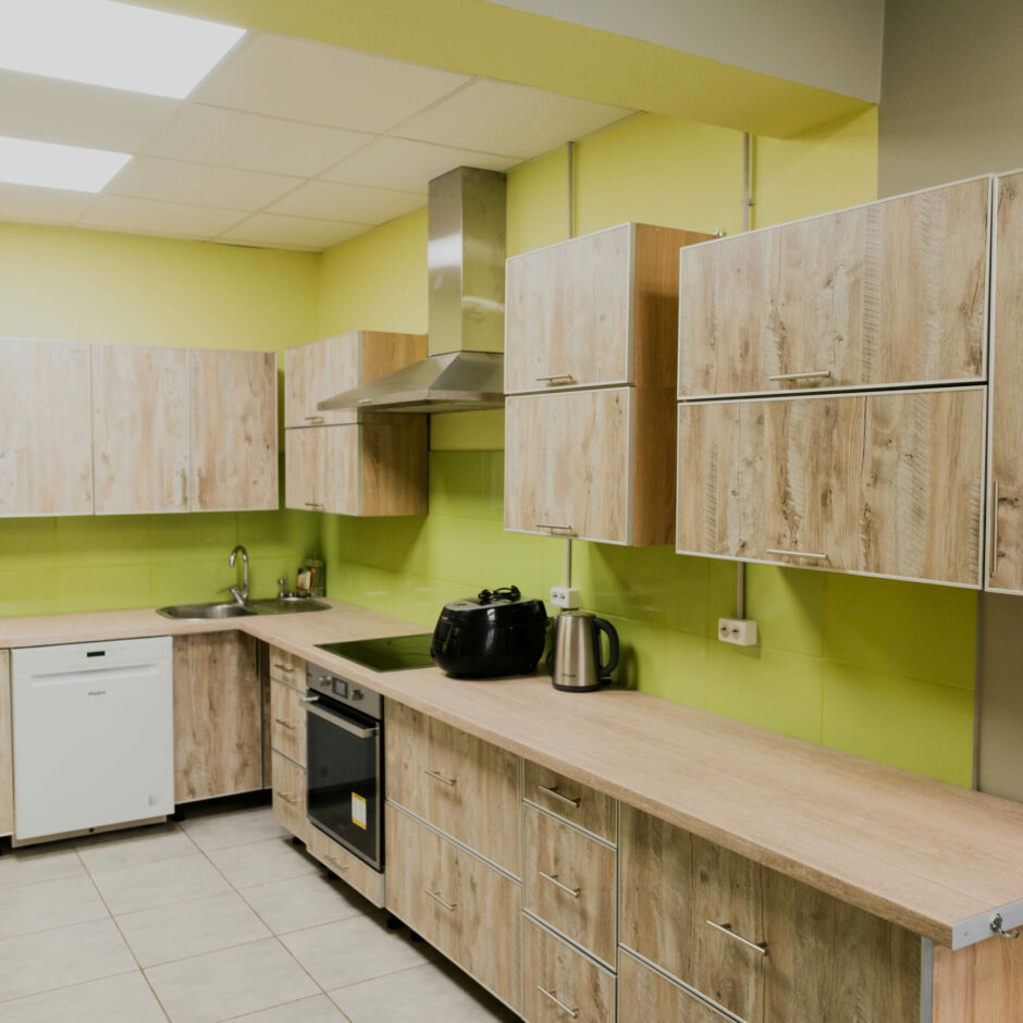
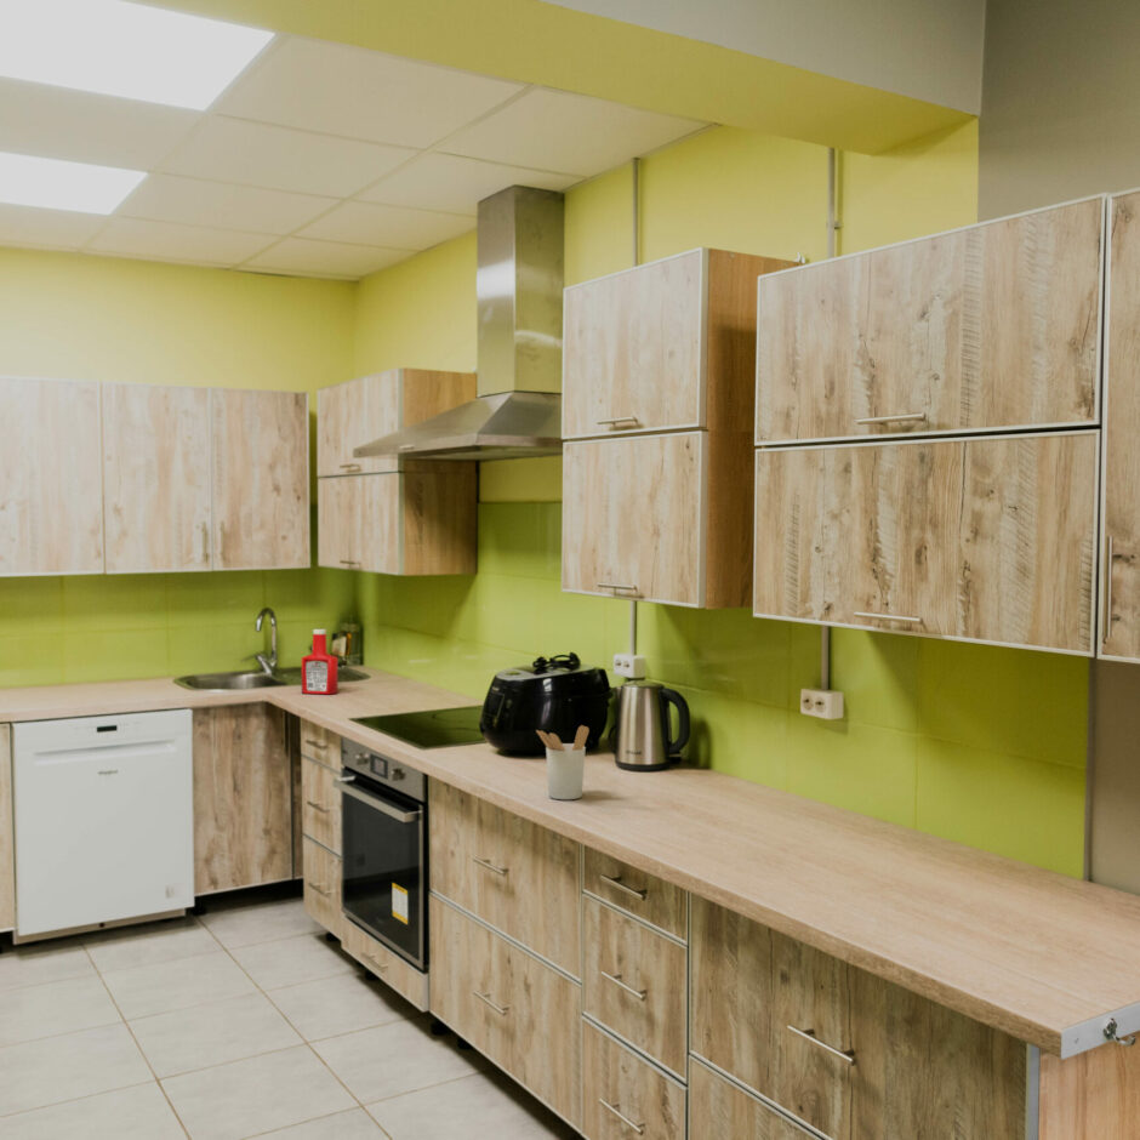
+ utensil holder (559, 760)
+ soap bottle (319, 661)
